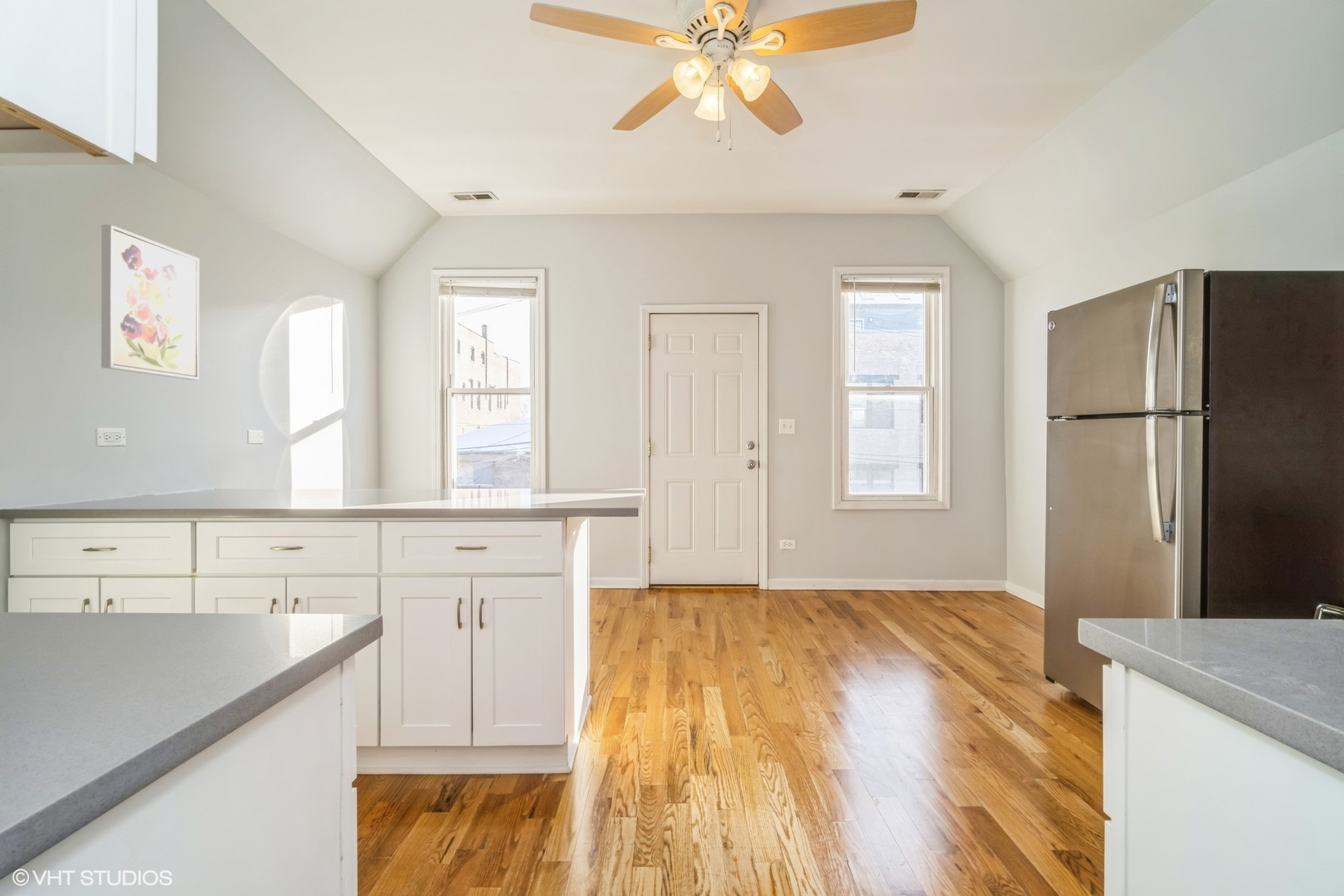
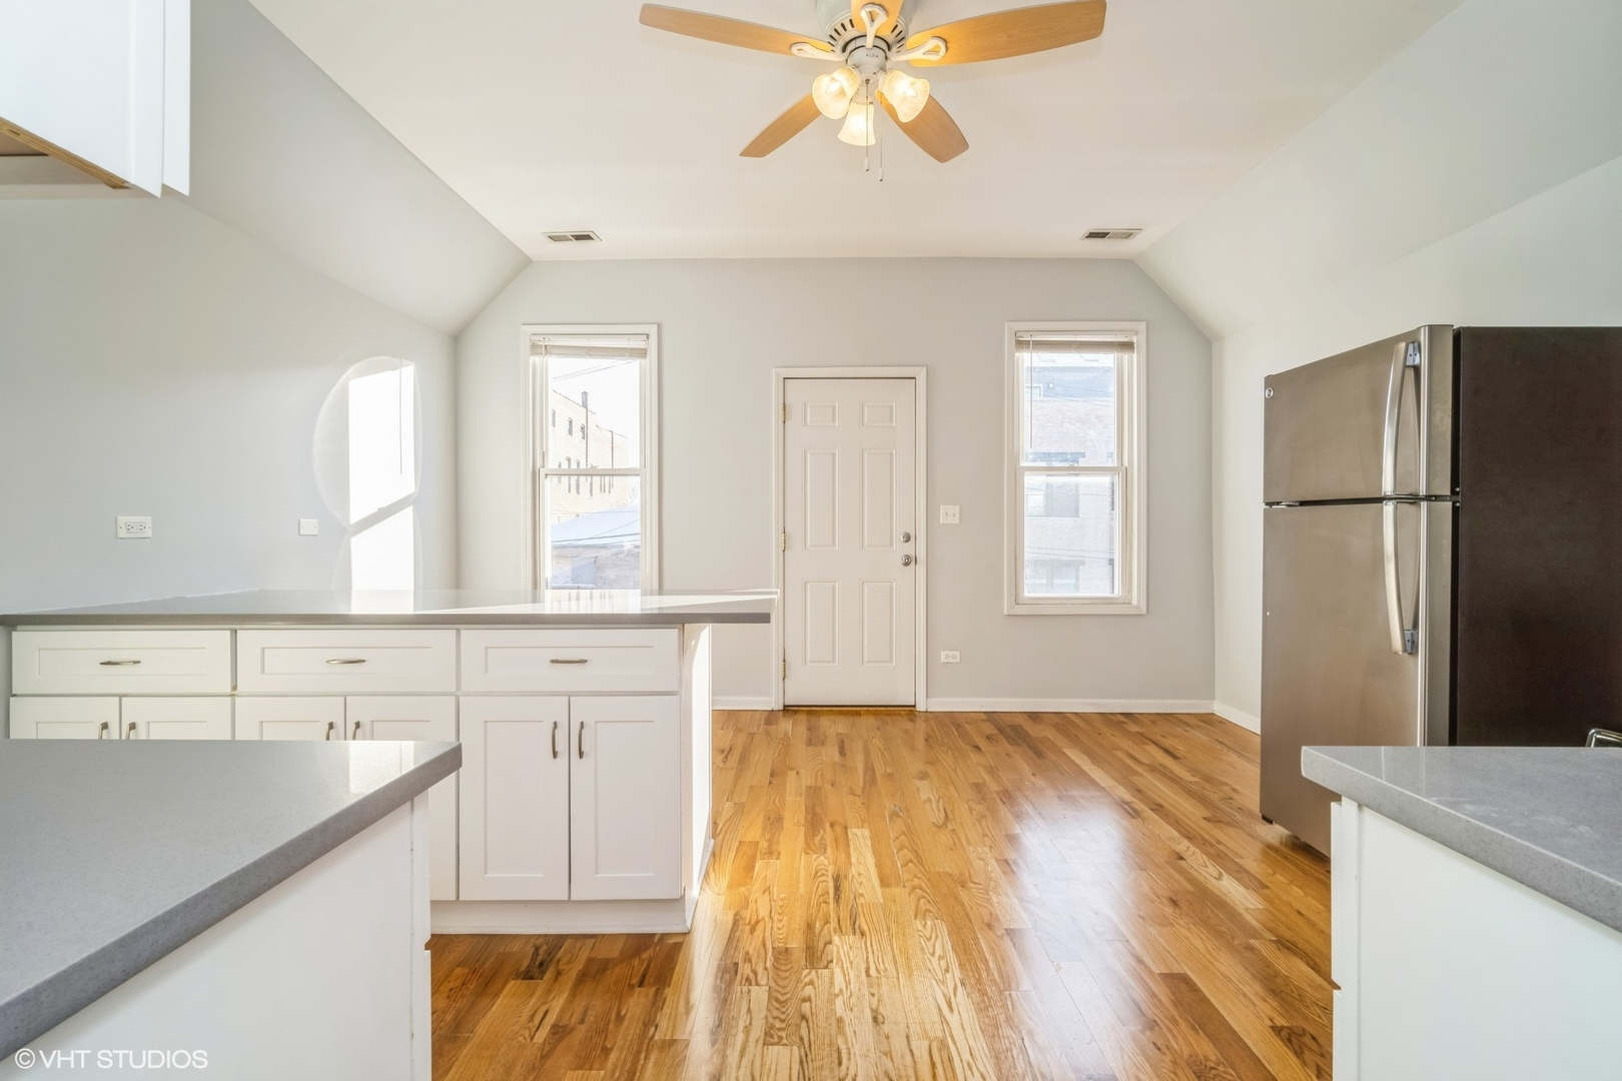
- wall art (154, 308)
